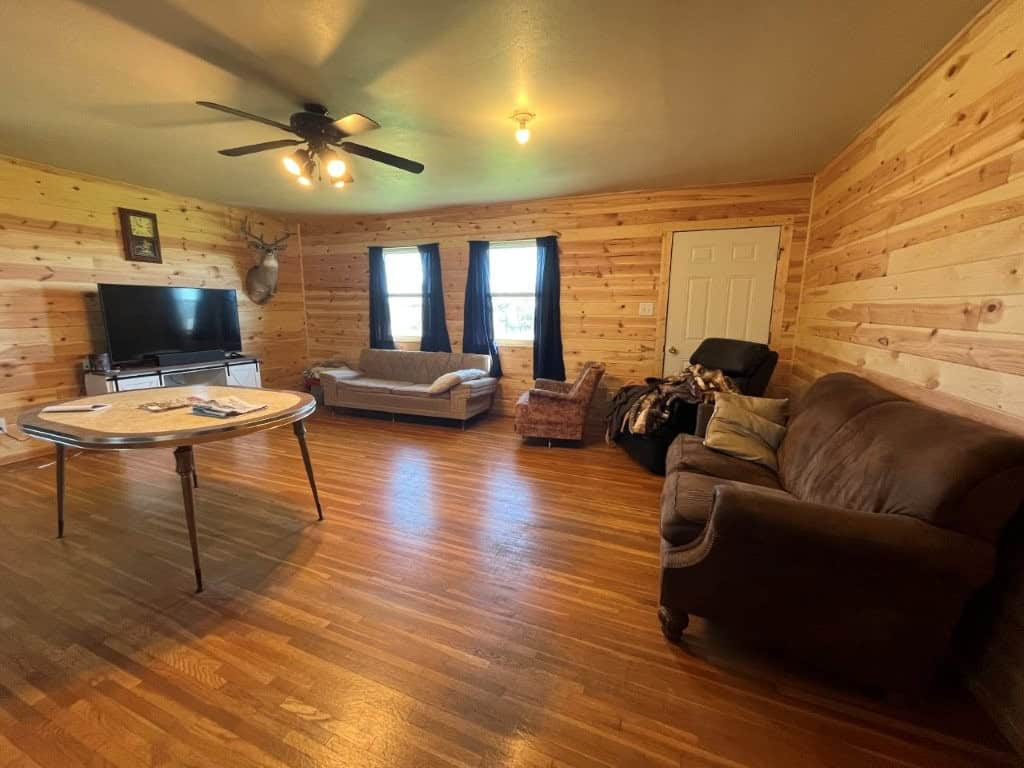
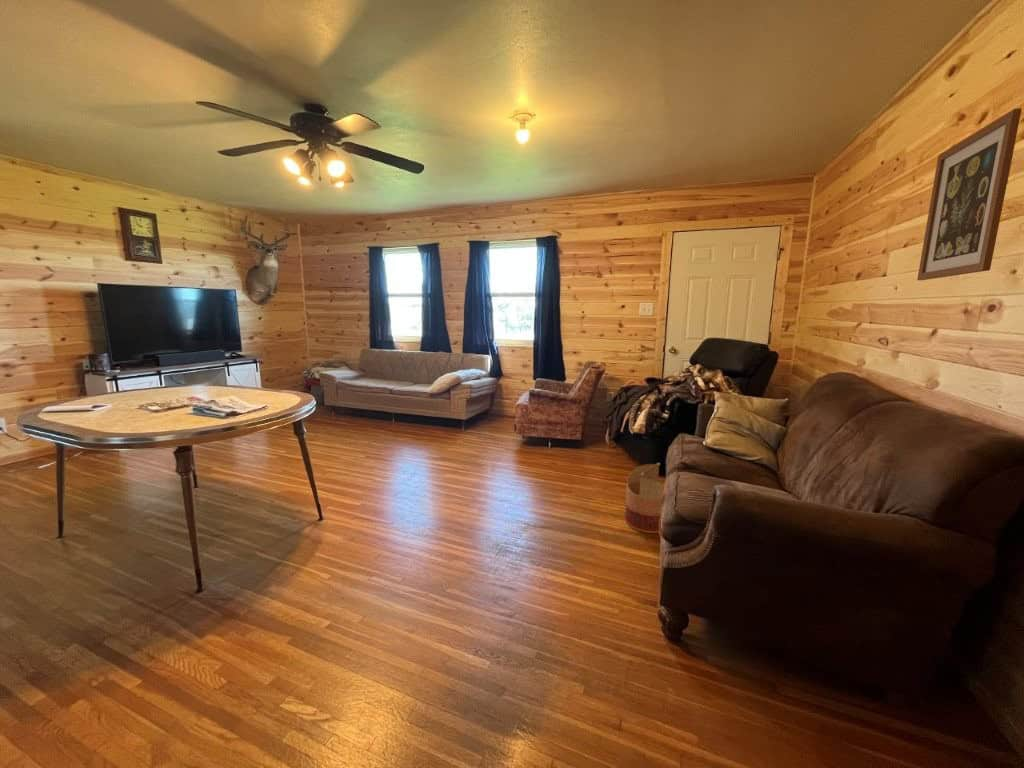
+ wall art (961, 207)
+ basket (648, 495)
